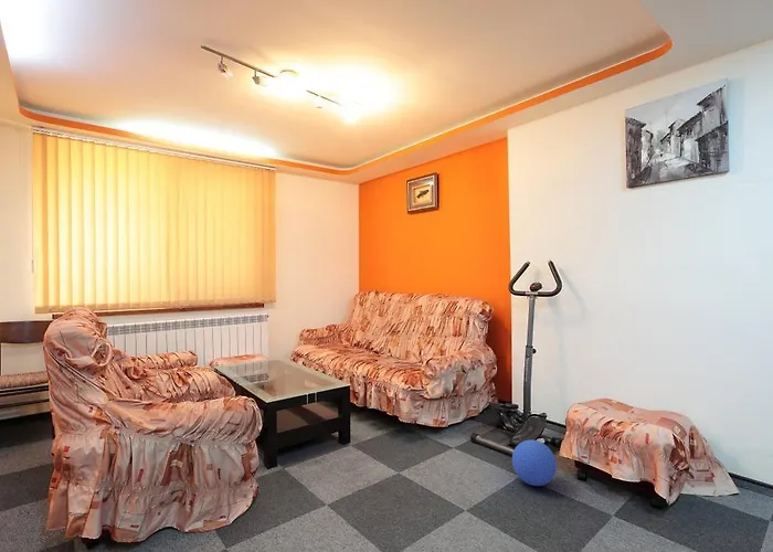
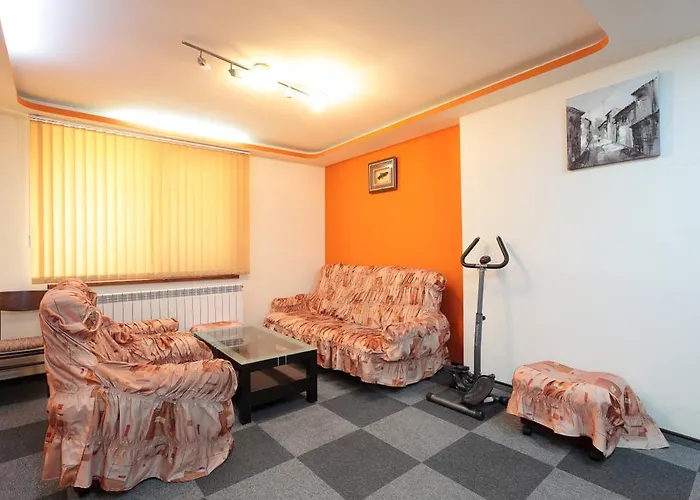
- ball (533, 461)
